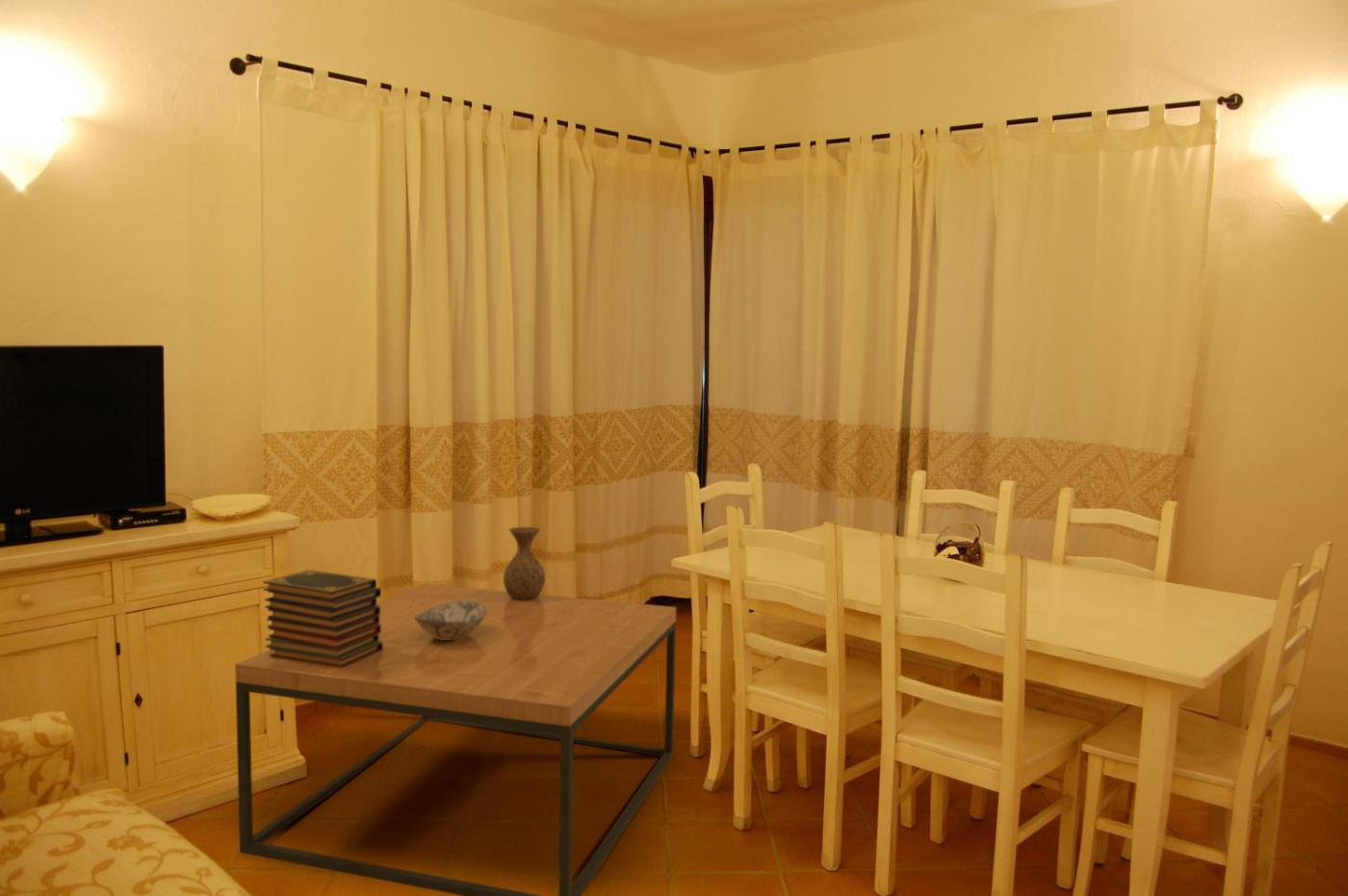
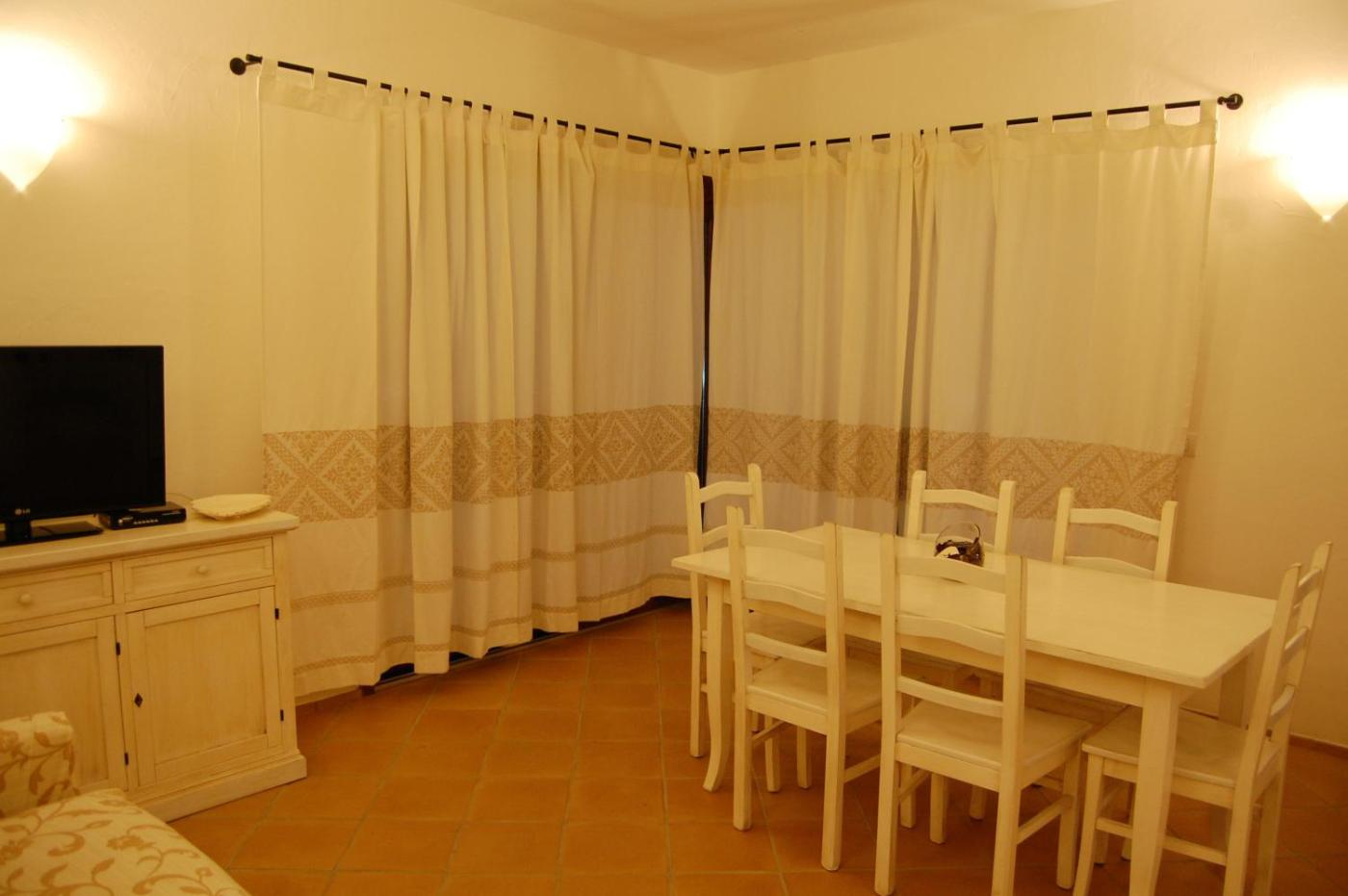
- decorative bowl (451, 623)
- book stack (323, 616)
- vase (524, 563)
- coffee table (481, 716)
